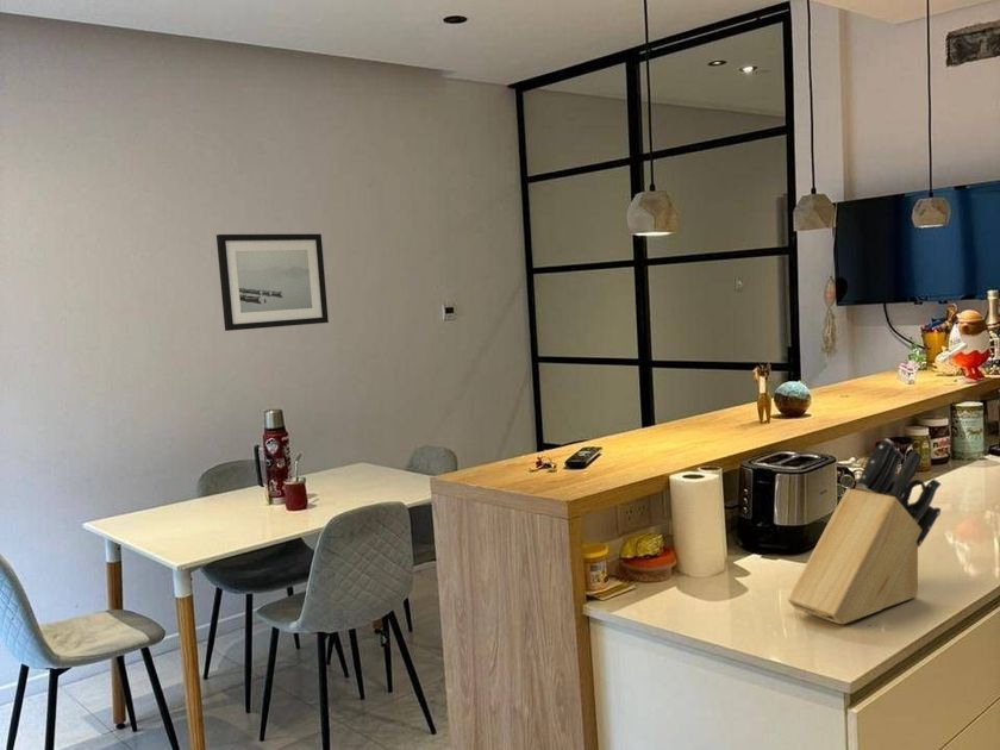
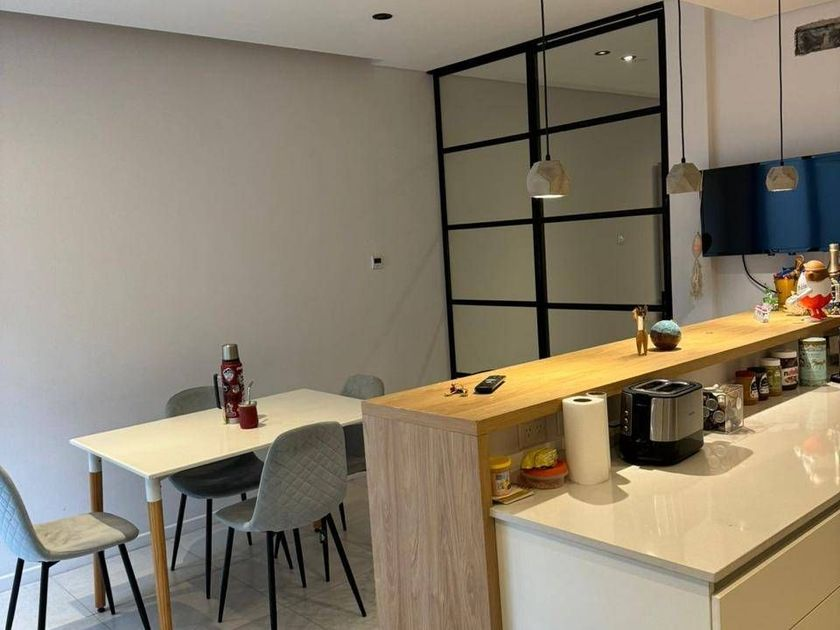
- wall art (274, 280)
- knife block (867, 524)
